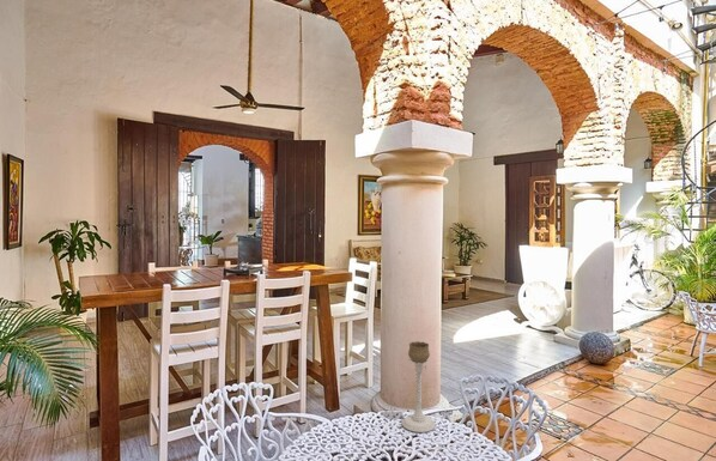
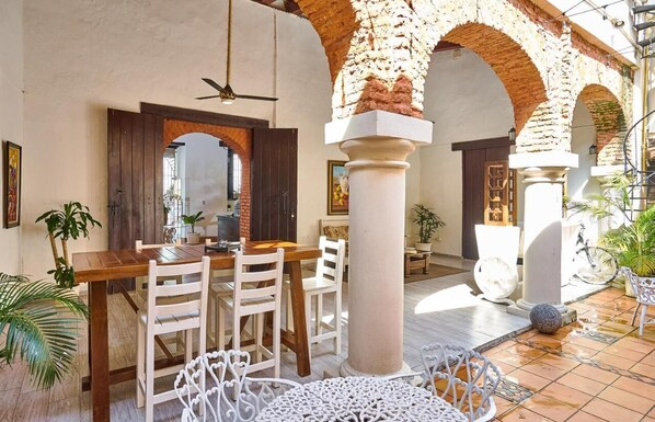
- candle holder (418, 383)
